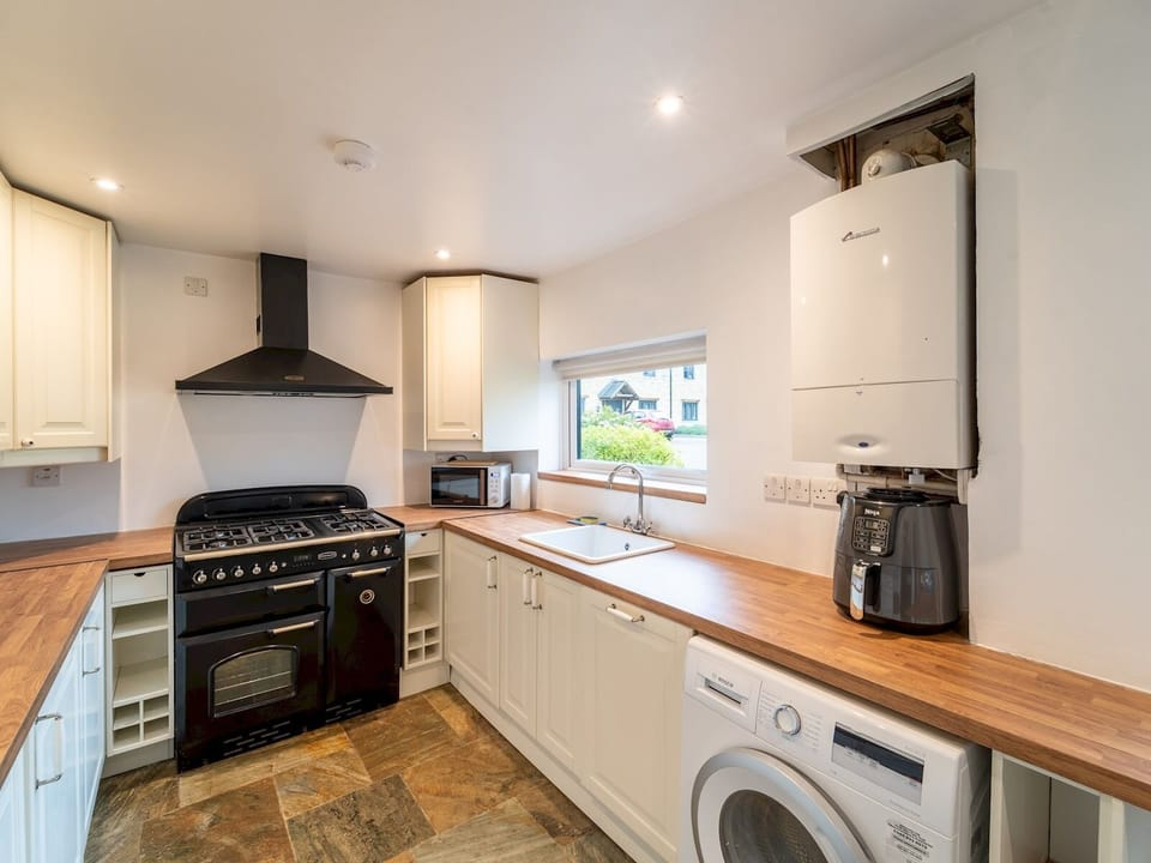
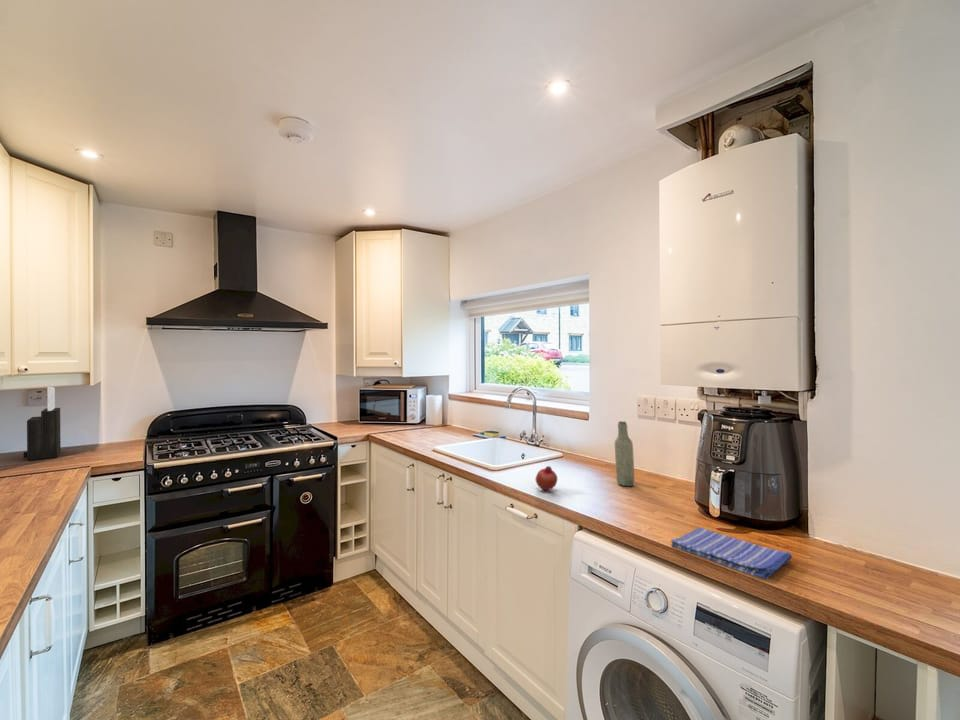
+ knife block (41, 421)
+ dish towel (729, 548)
+ fruit (546, 477)
+ bottle (624, 452)
